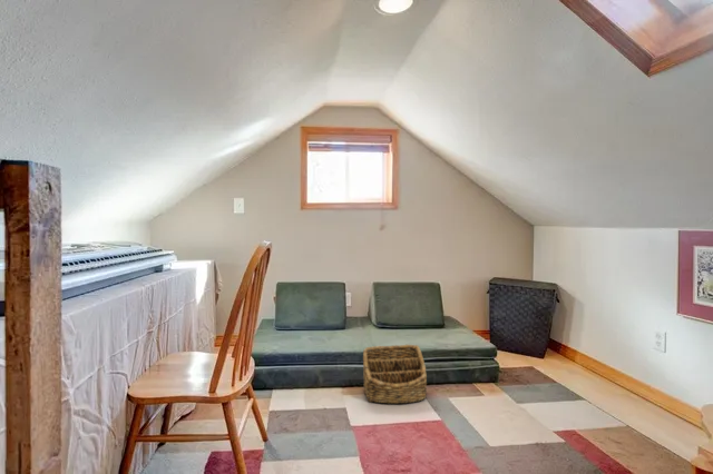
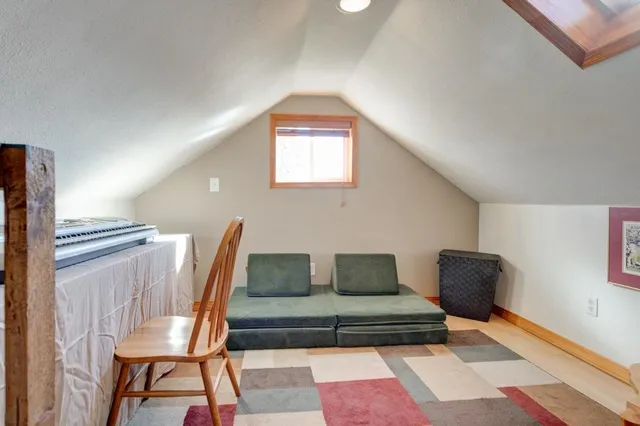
- basket (394, 373)
